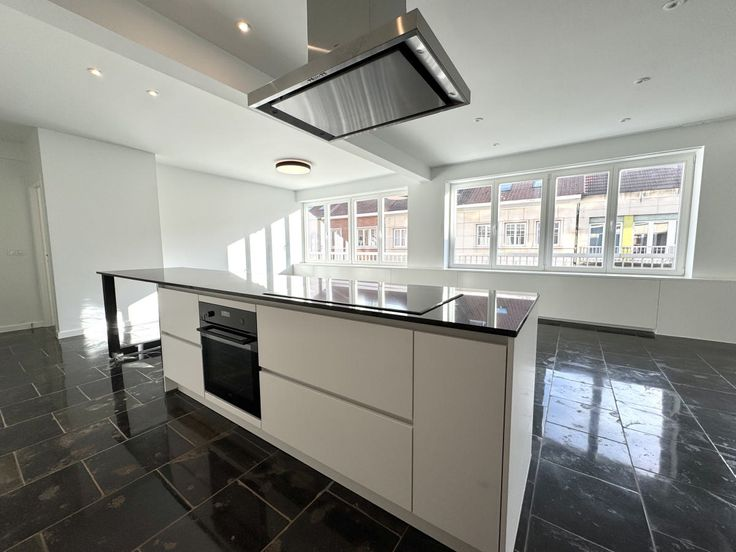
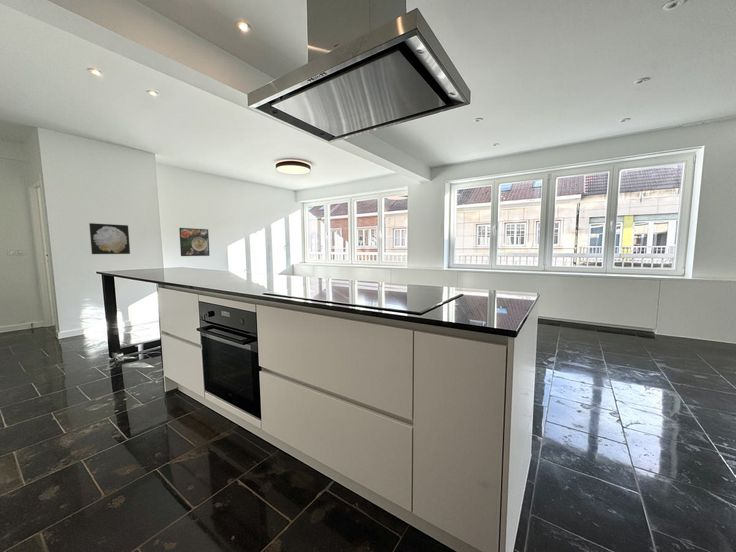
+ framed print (195, 242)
+ wall art (110, 239)
